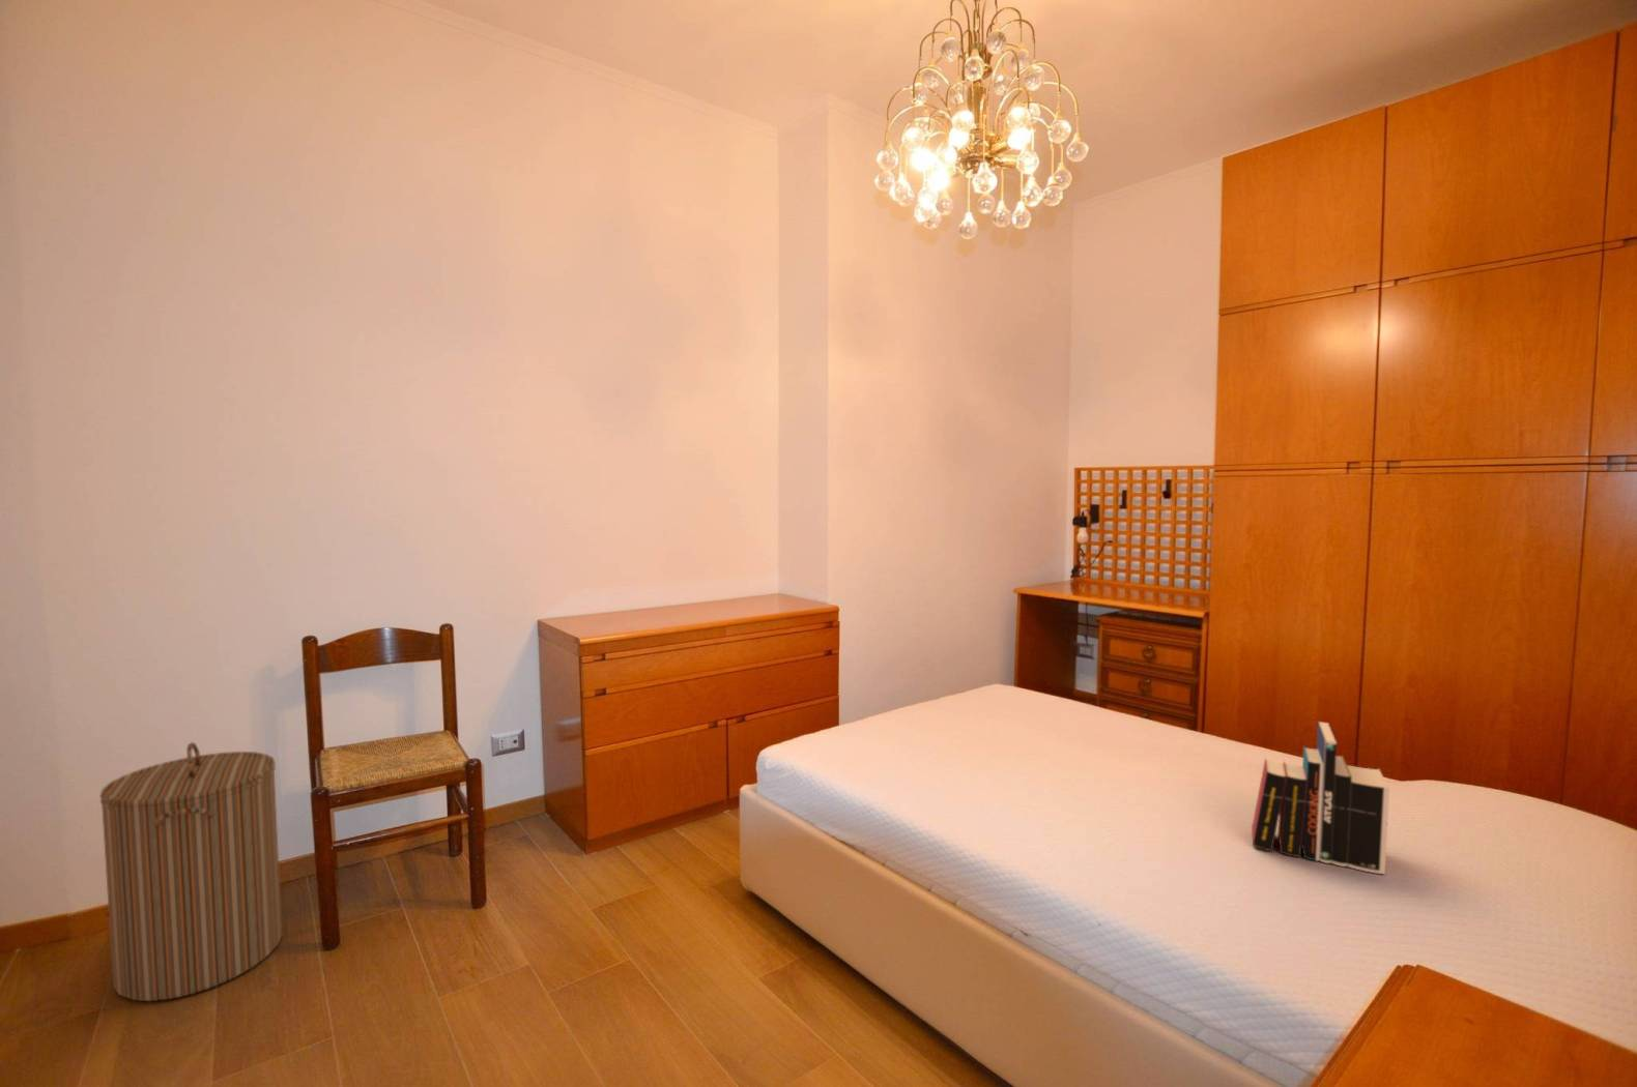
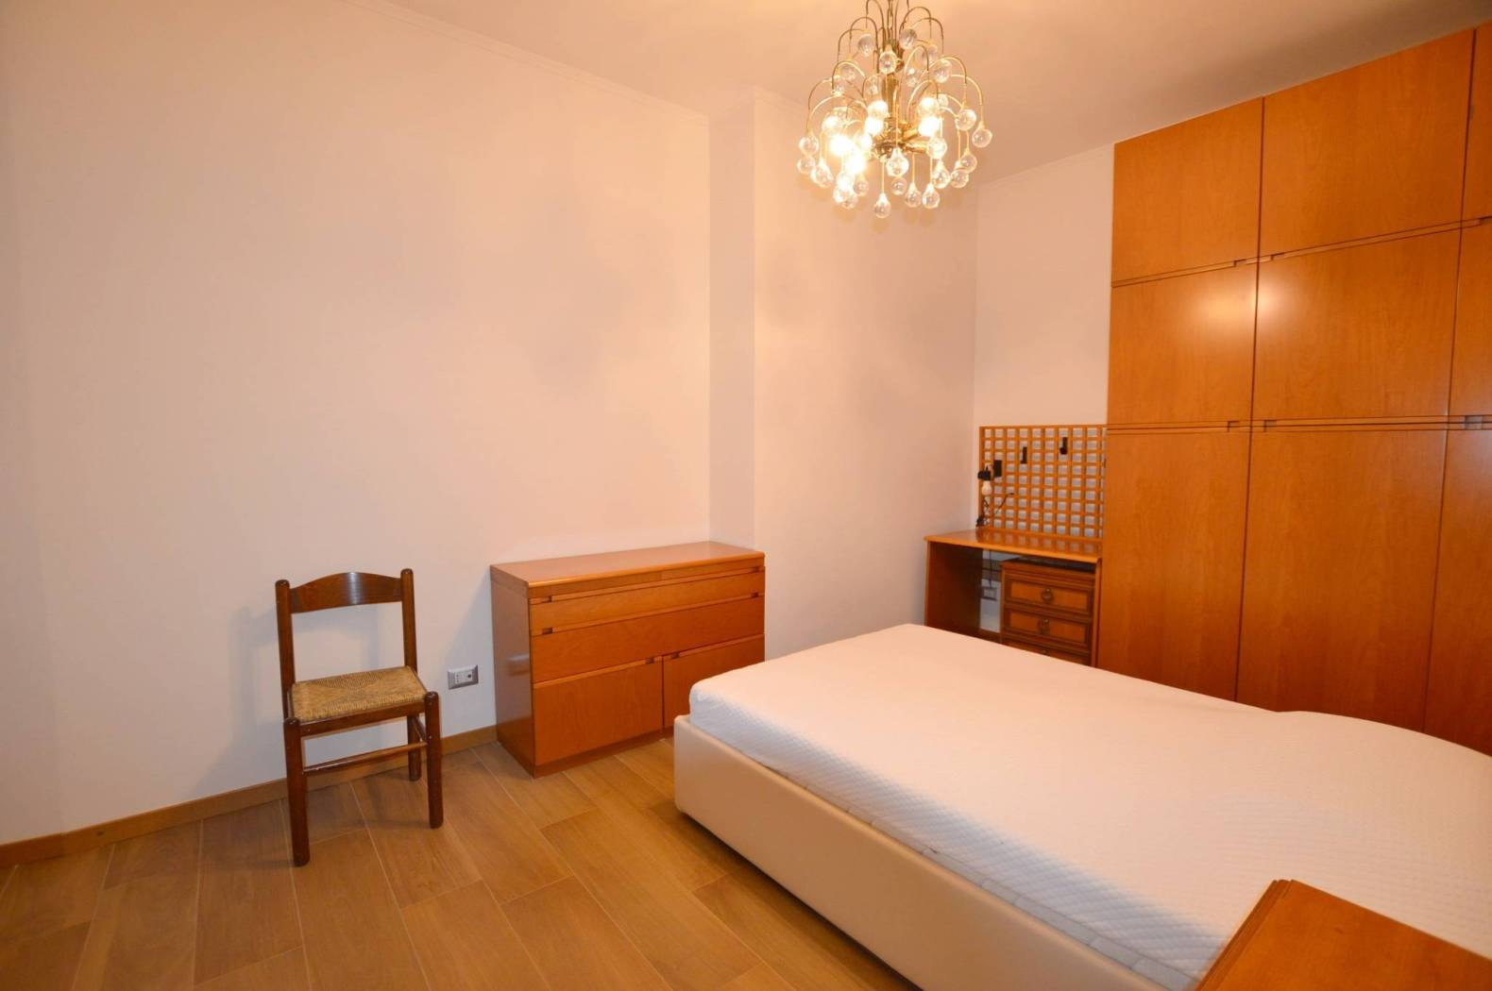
- laundry hamper (195, 852)
- book (1314, 787)
